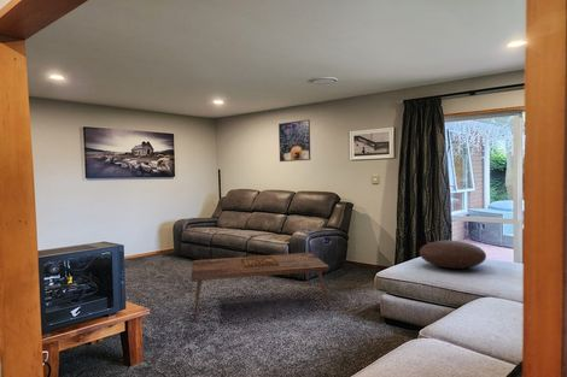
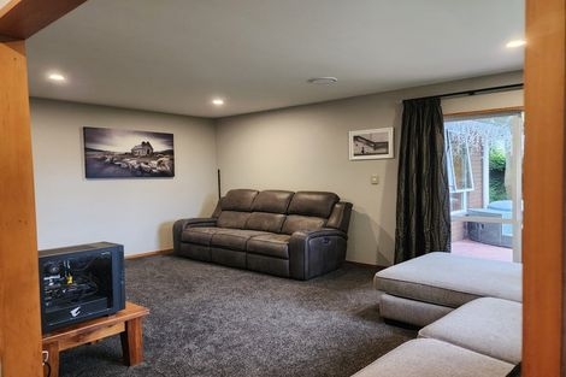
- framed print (293, 141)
- coffee table (257, 275)
- cushion (451, 253)
